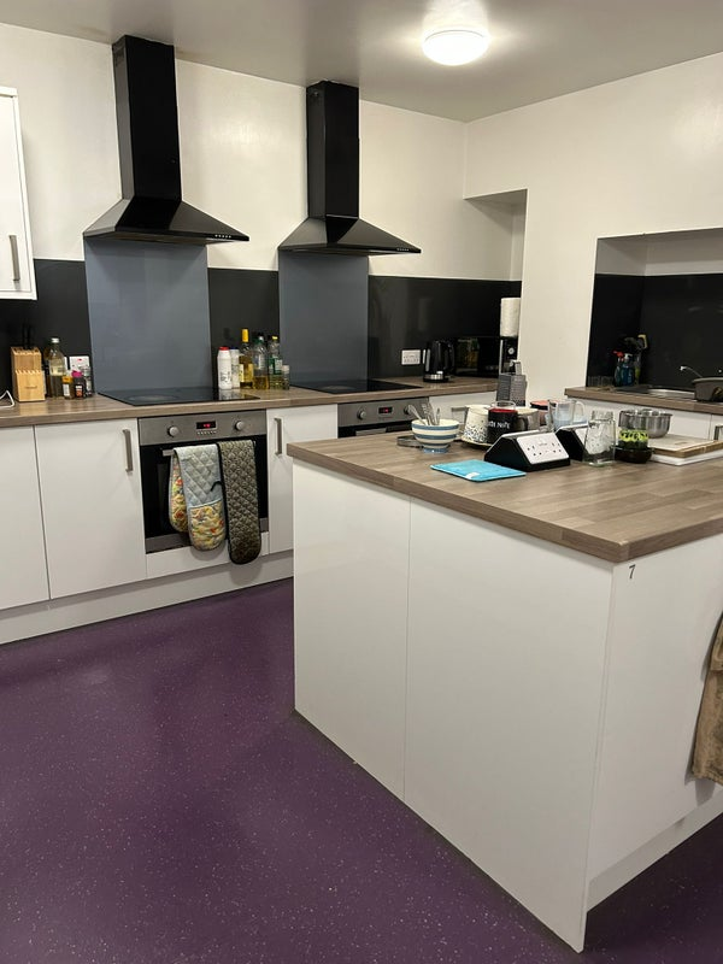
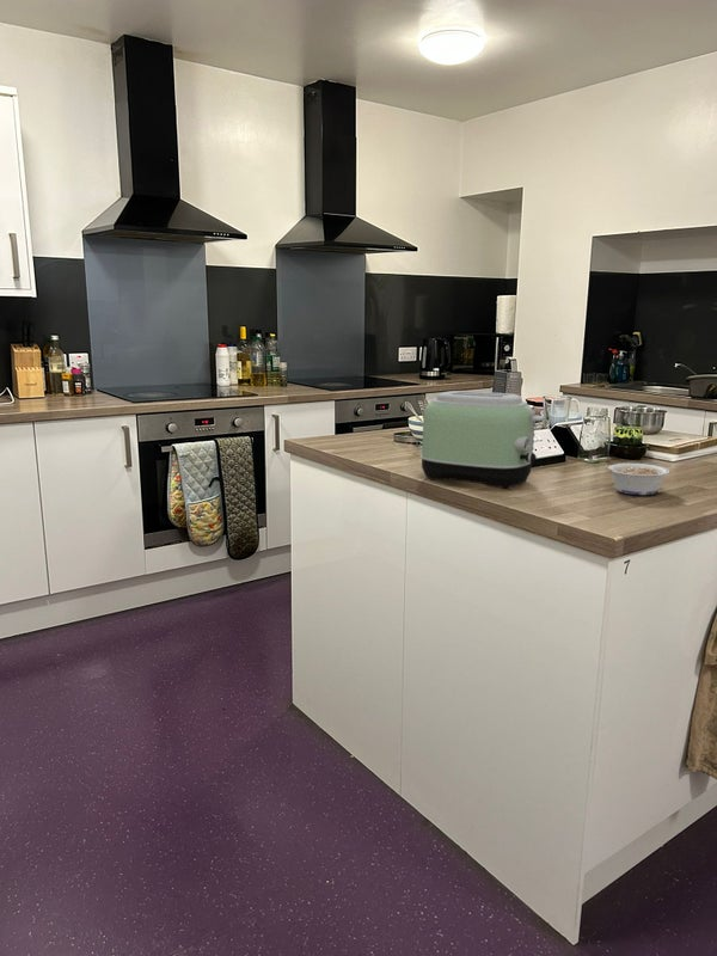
+ toaster (482, 437)
+ legume (636, 477)
